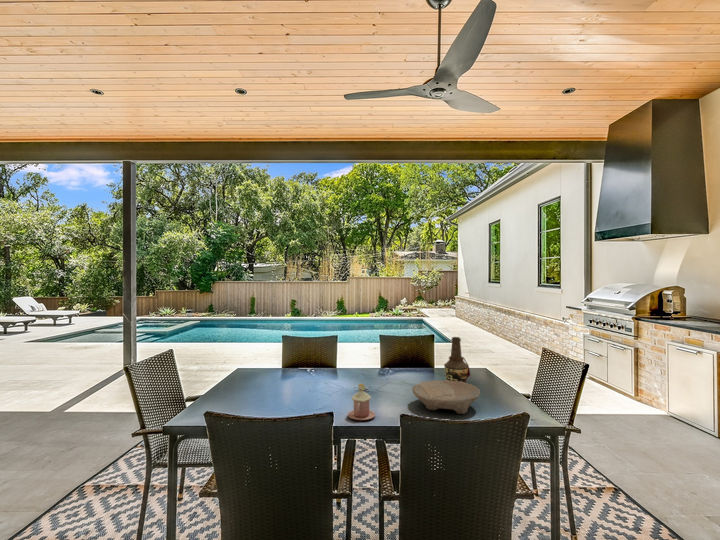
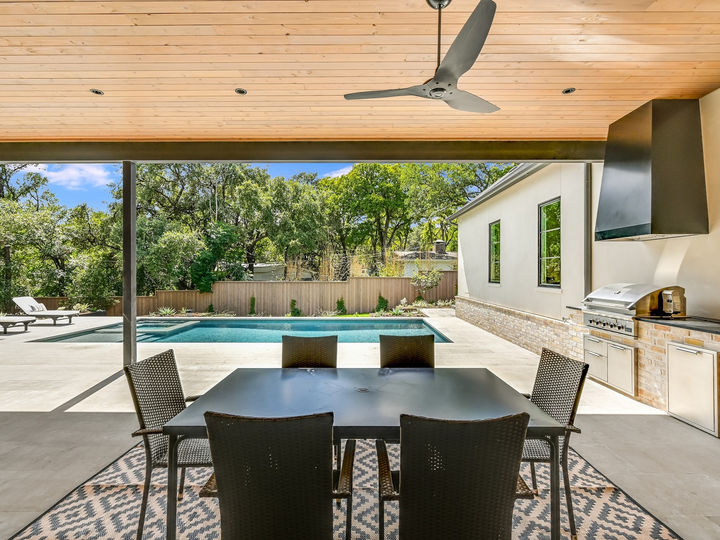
- bowl (445, 397)
- bottle (457, 360)
- mug (361, 400)
